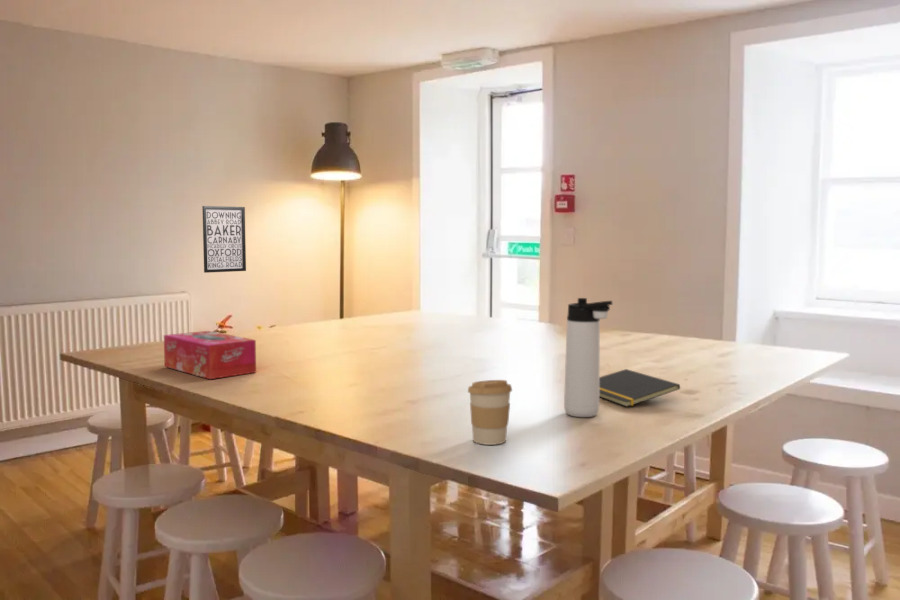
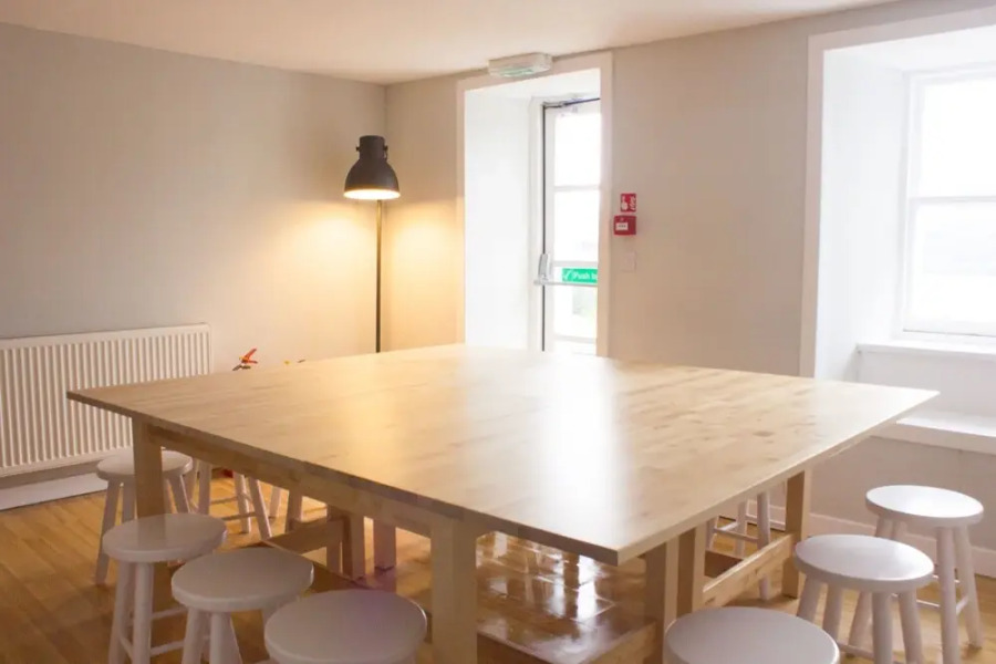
- tissue box (209, 353)
- notepad (626, 386)
- wall art (224, 239)
- coffee cup (489, 410)
- thermos bottle (588, 357)
